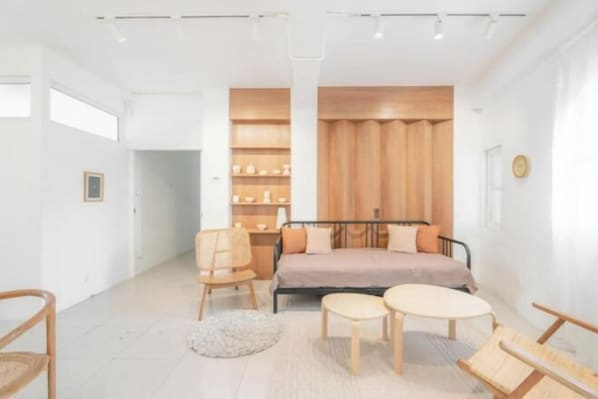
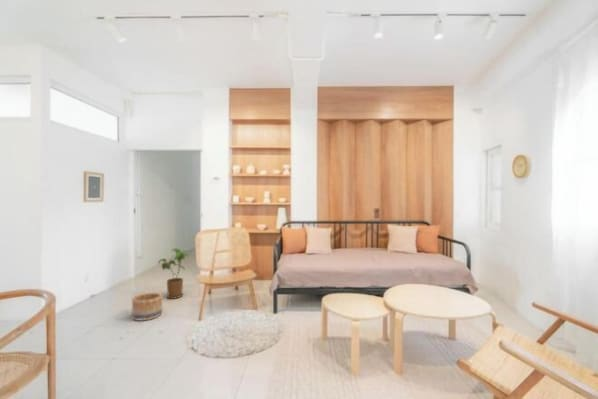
+ basket (147, 305)
+ house plant (173, 273)
